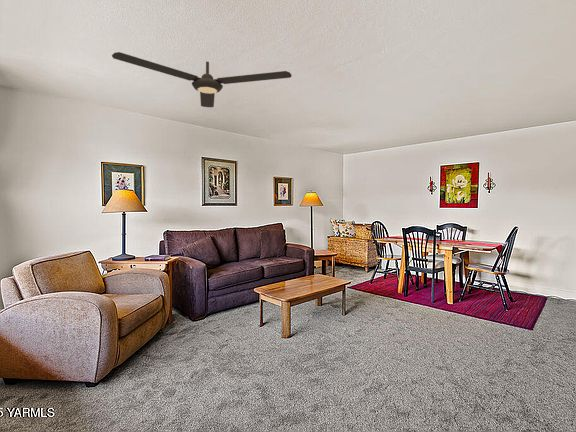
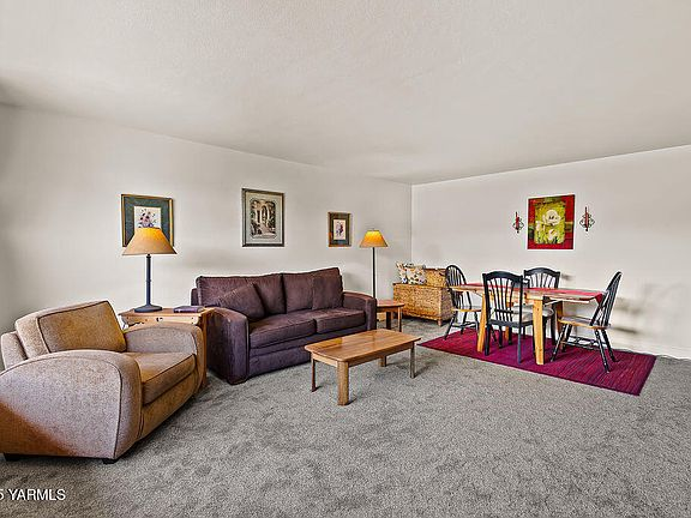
- ceiling fan (207, 83)
